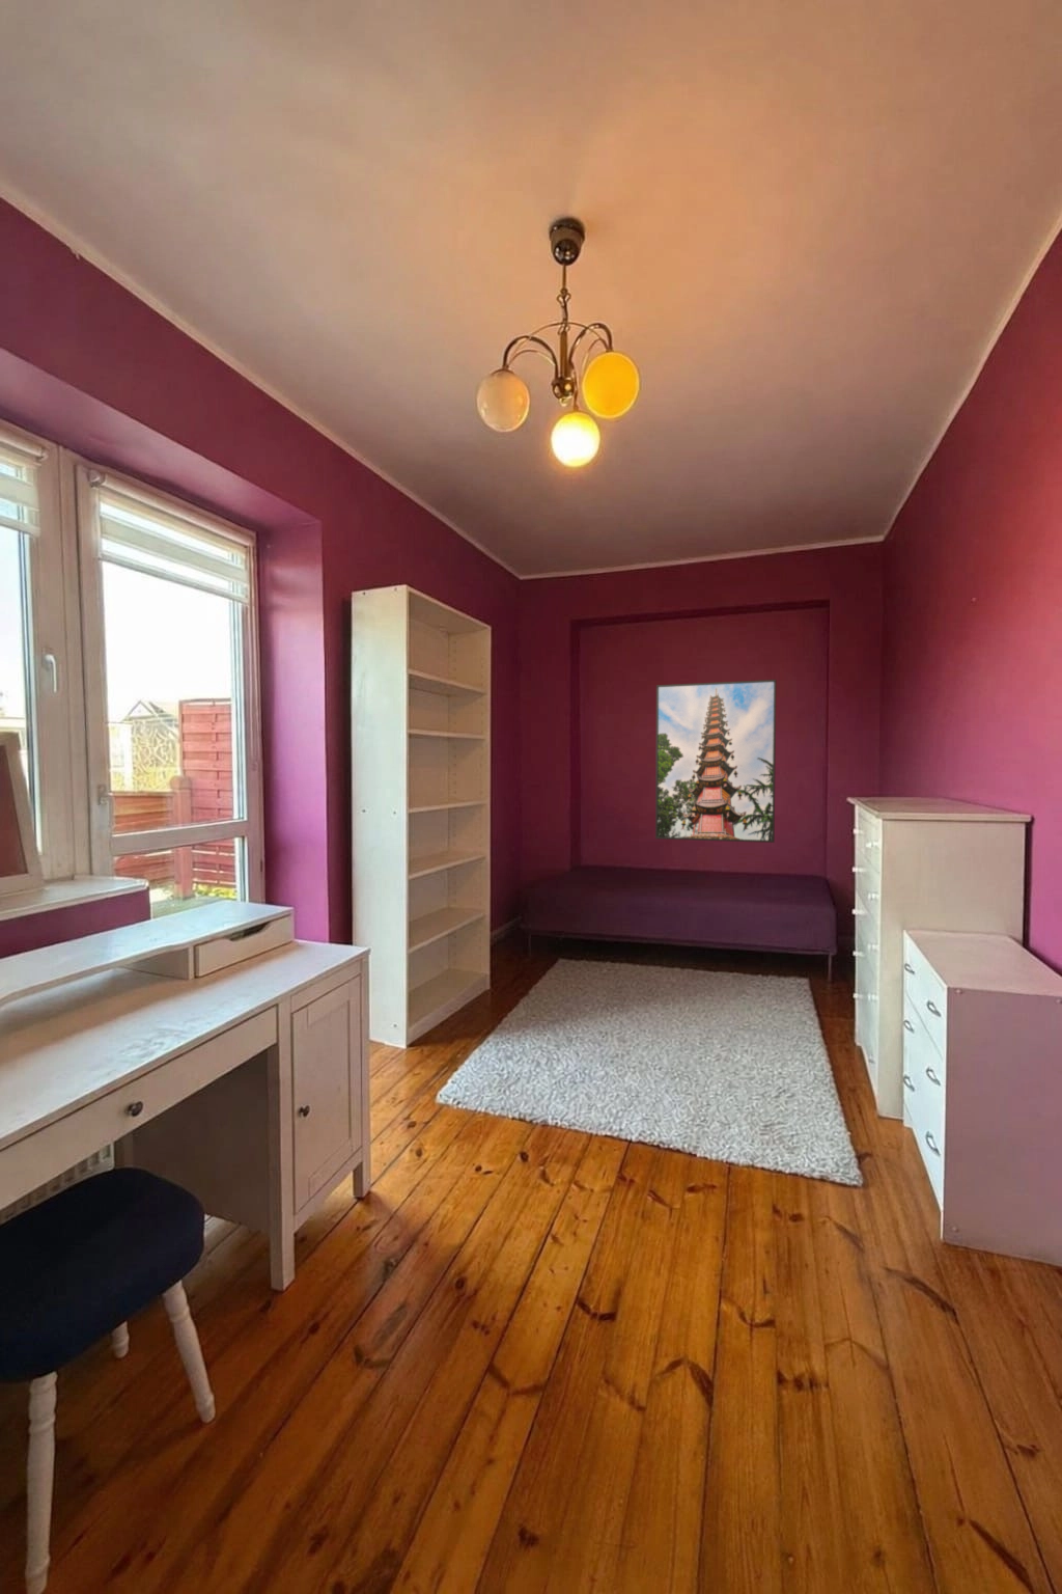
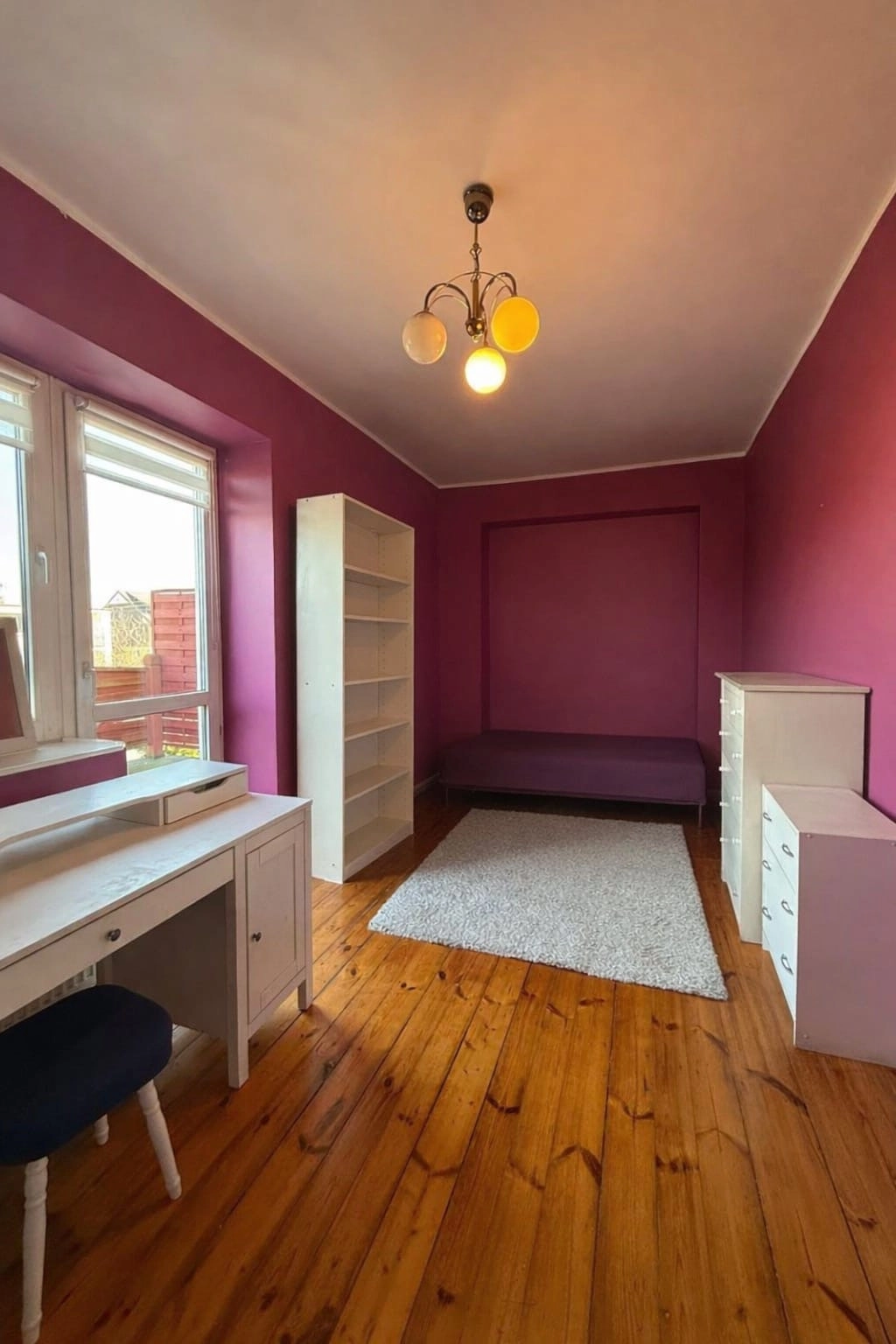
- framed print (714, 761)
